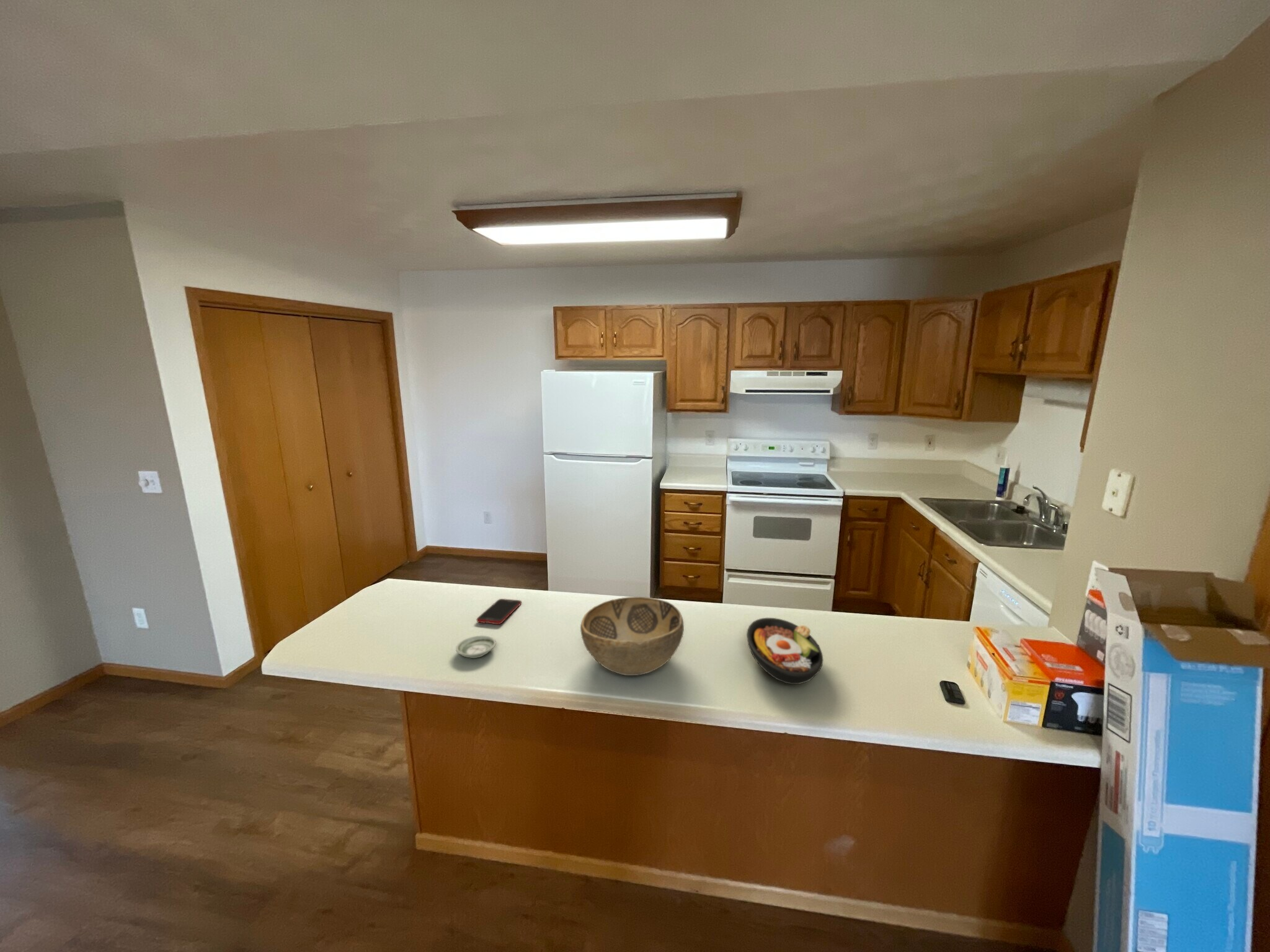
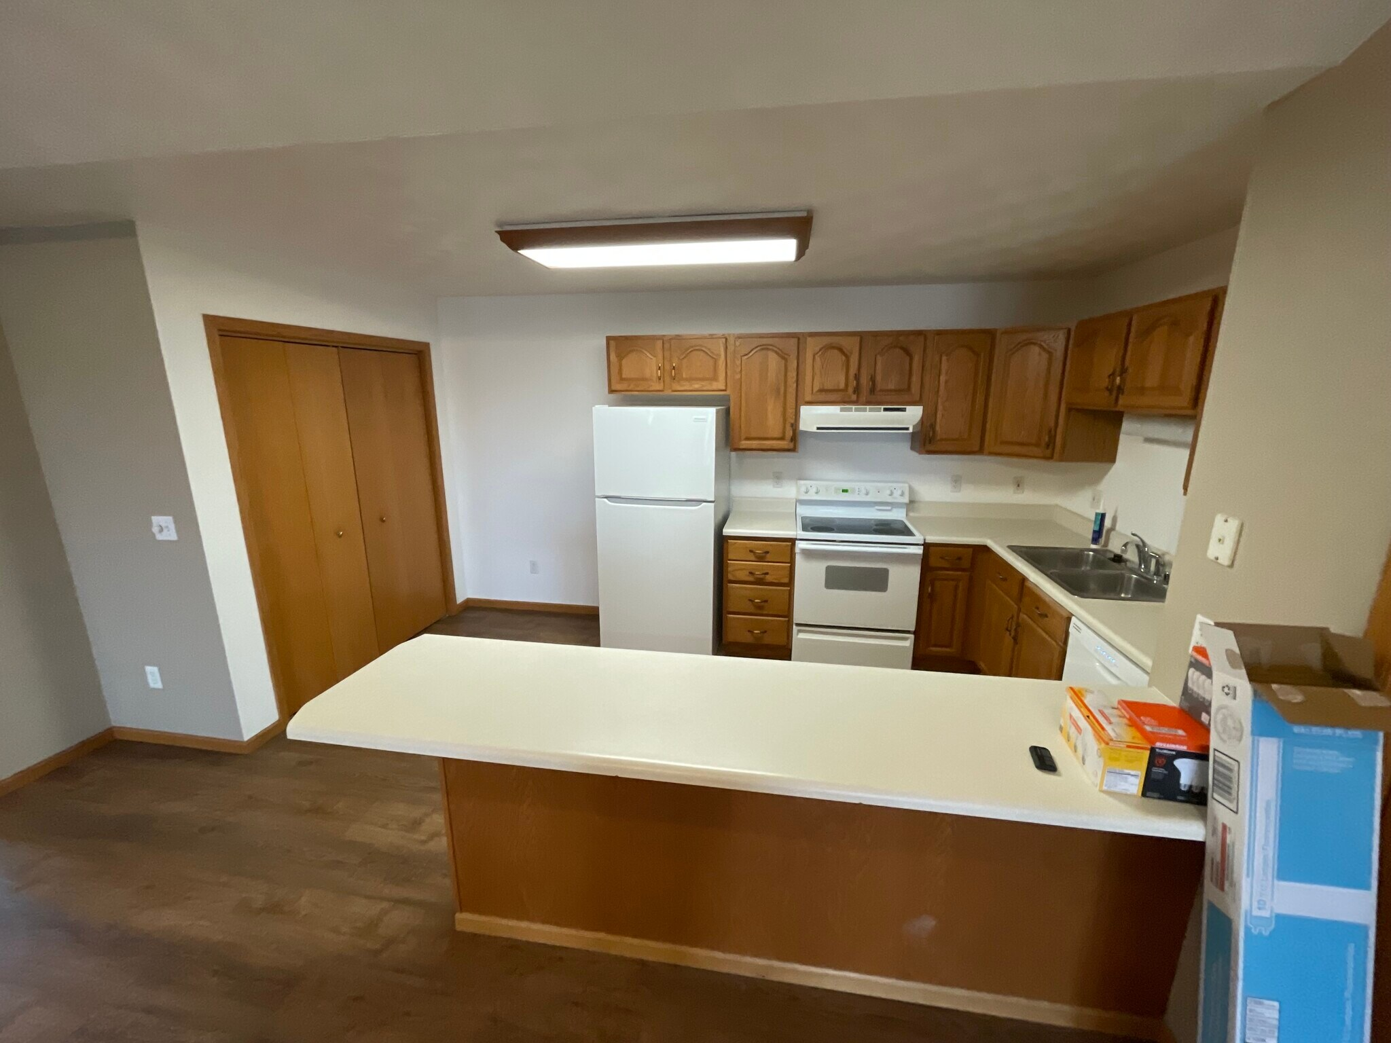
- decorative bowl (631, 639)
- saucer (476, 648)
- cell phone (500, 610)
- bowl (783, 653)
